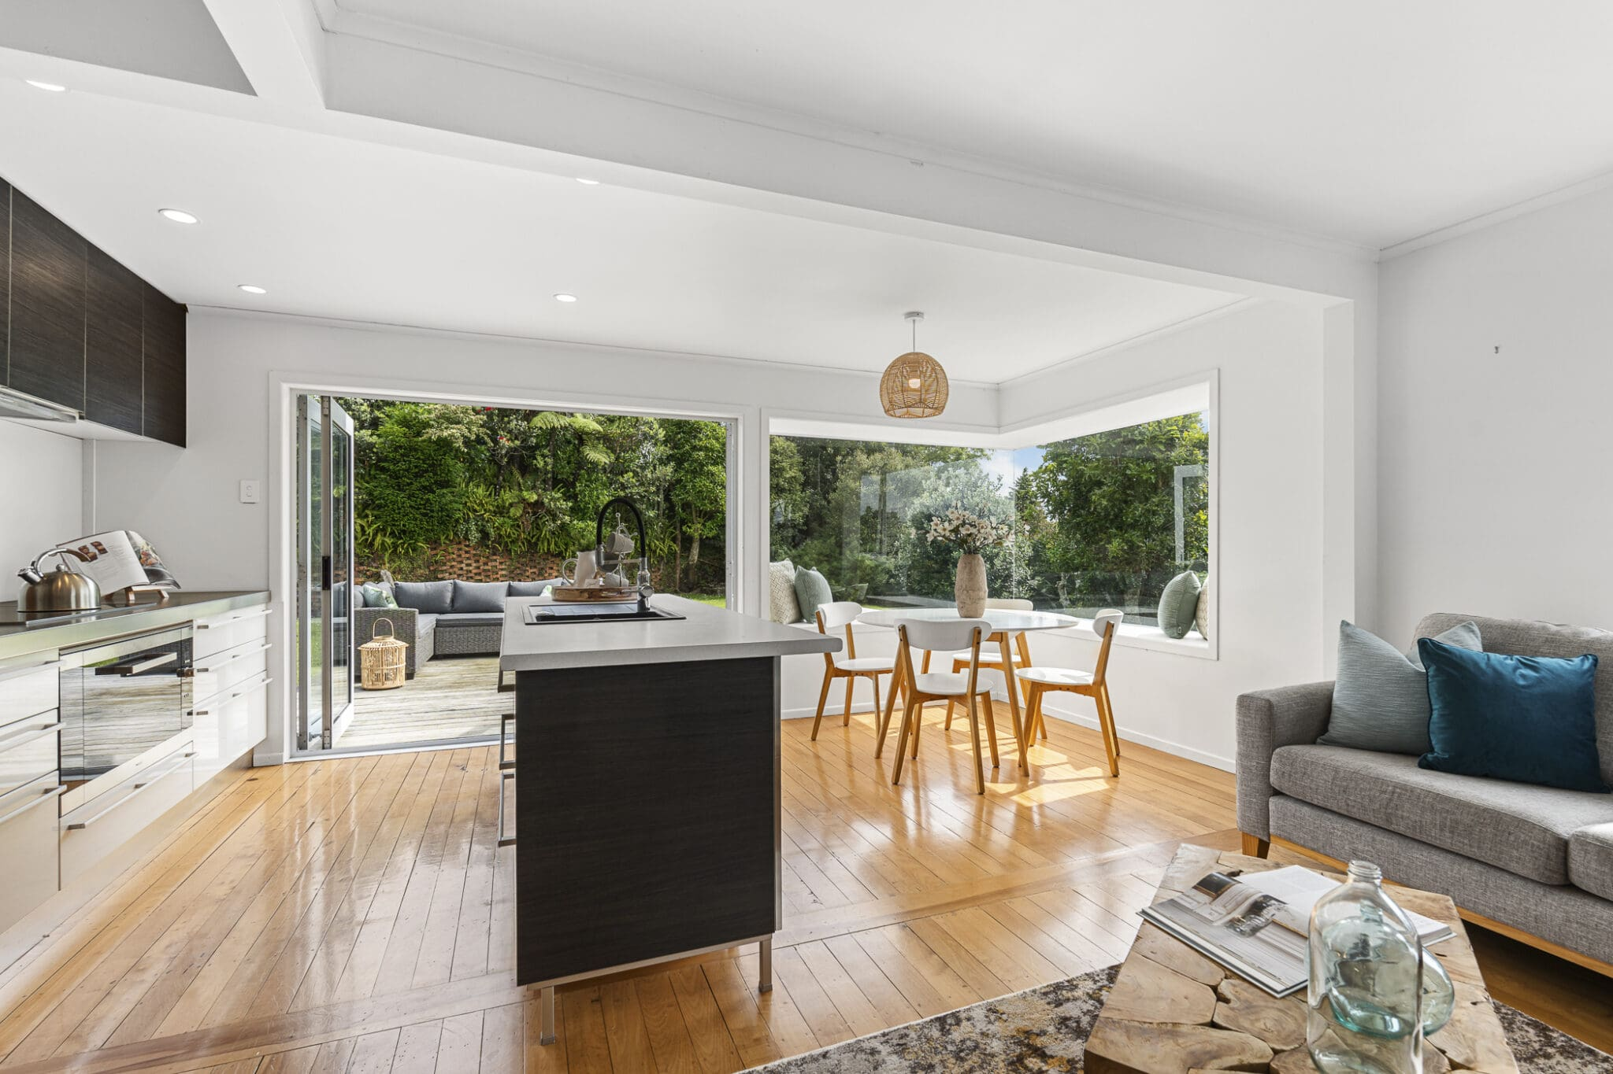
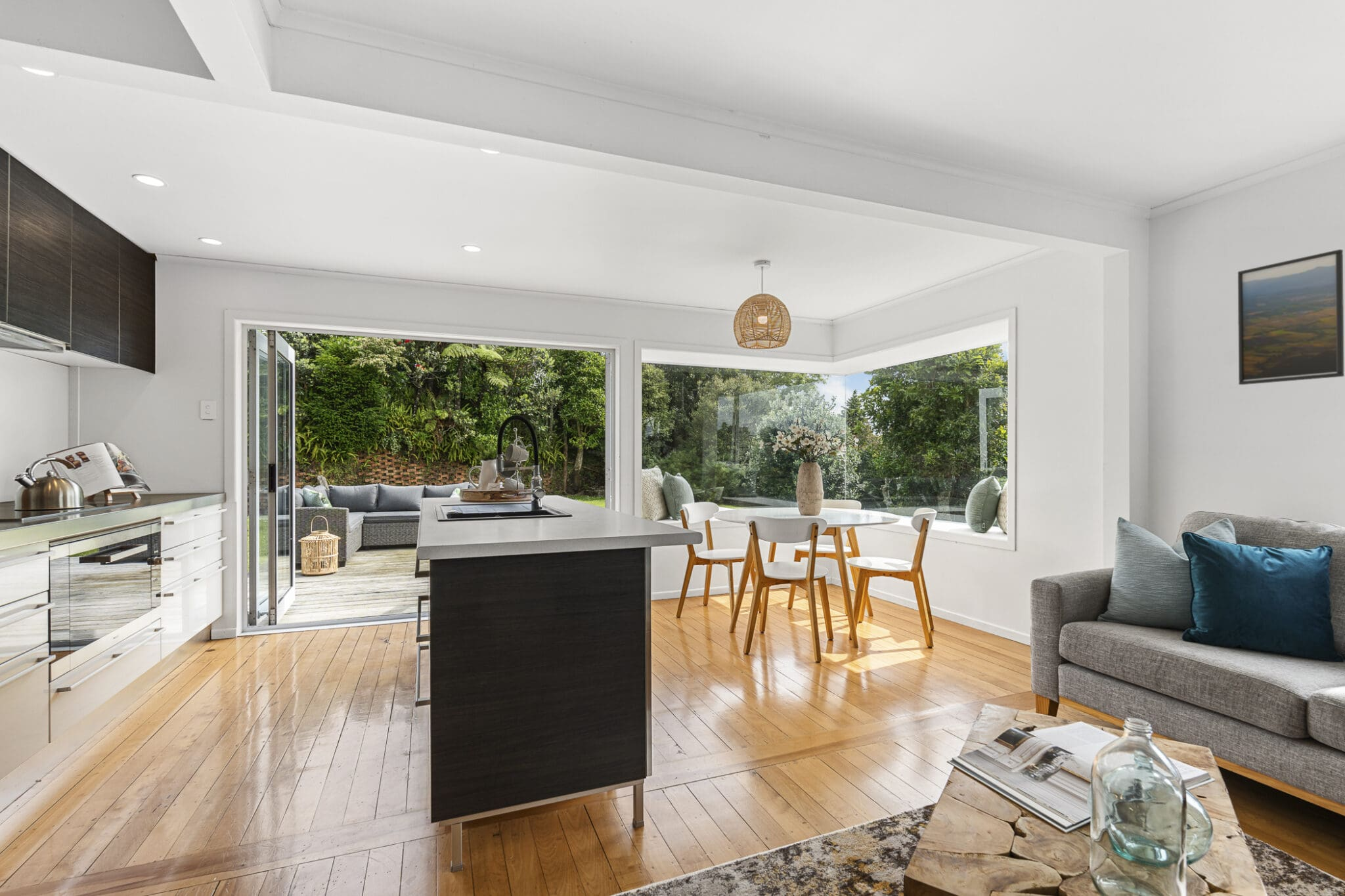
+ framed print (1288, 321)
